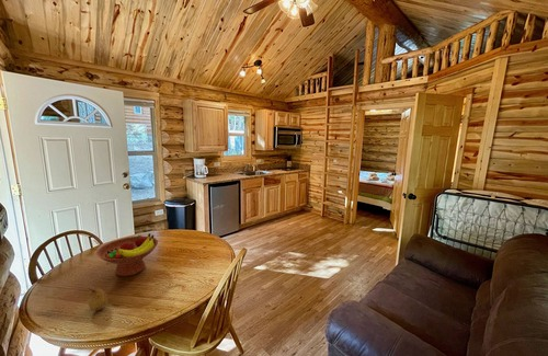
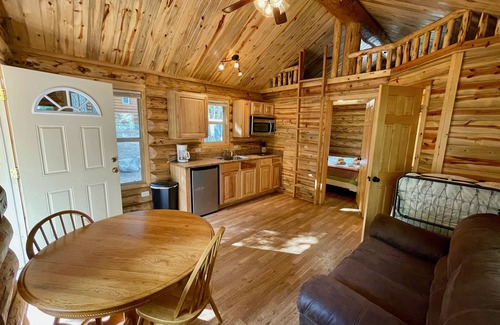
- fruit (98, 297)
- fruit bowl (129, 253)
